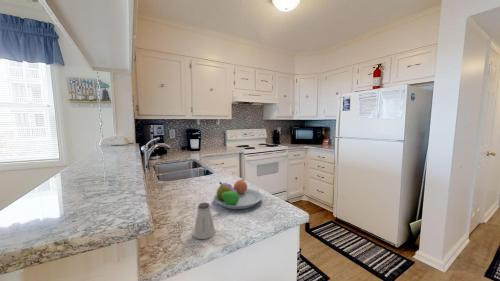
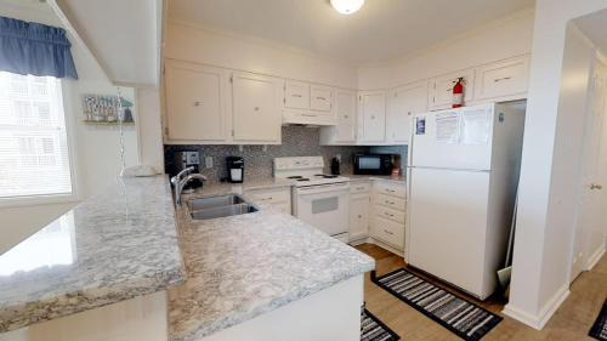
- fruit bowl (236, 191)
- saltshaker (204, 218)
